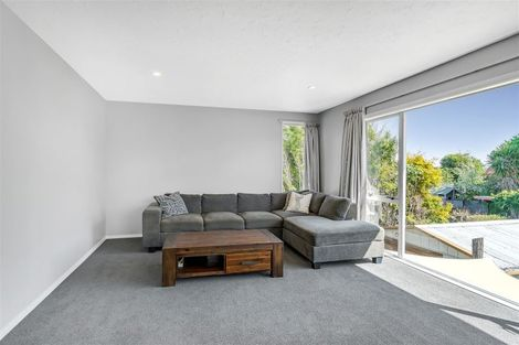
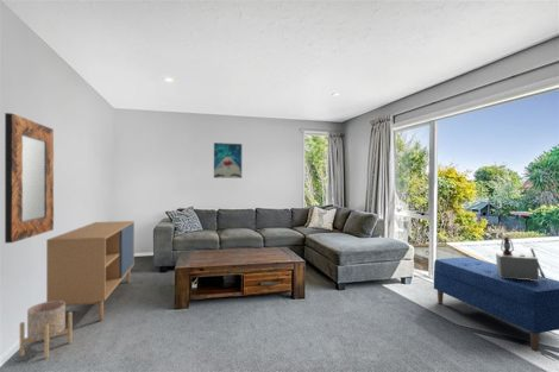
+ bench (495, 295)
+ wall art (227, 160)
+ planter (46, 327)
+ home mirror (32, 178)
+ storage cabinet (99, 264)
+ lantern (522, 257)
